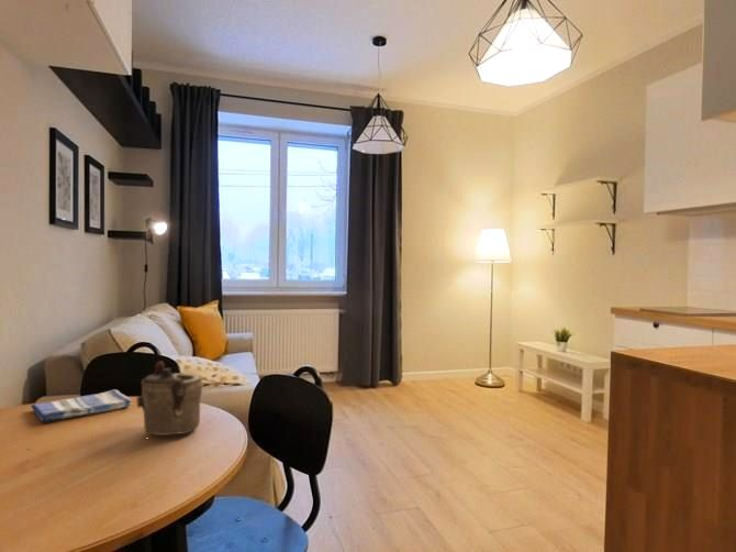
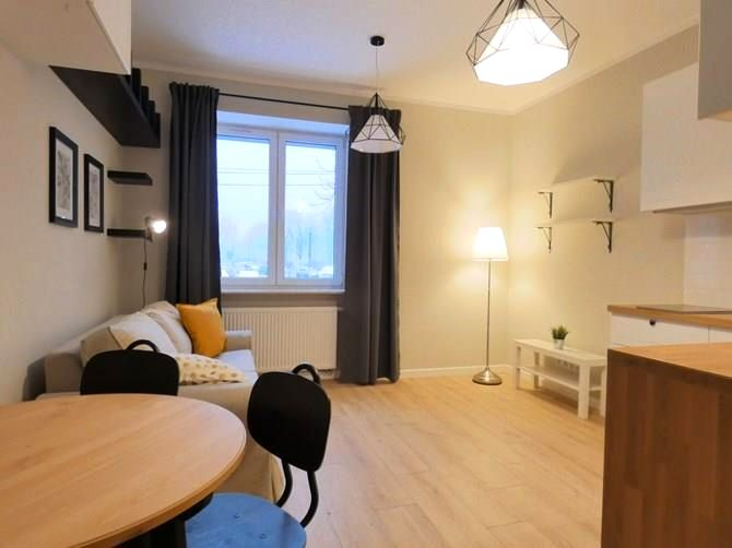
- teapot (169, 396)
- dish towel (82, 404)
